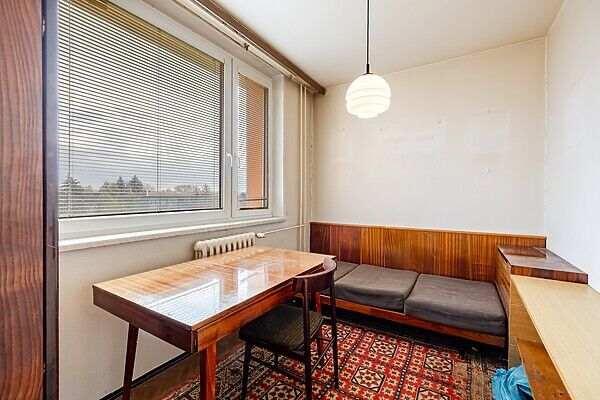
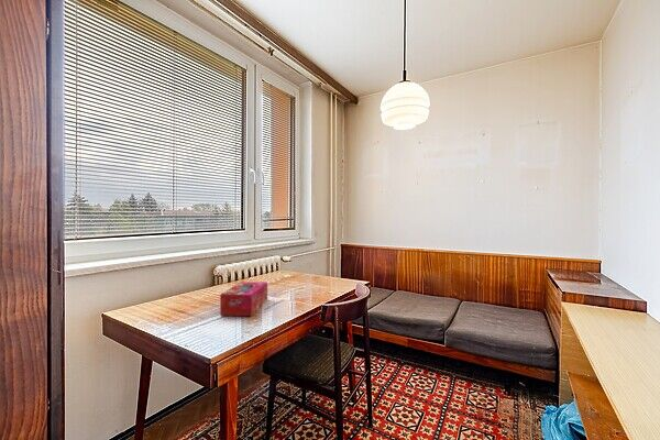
+ tissue box (245, 297)
